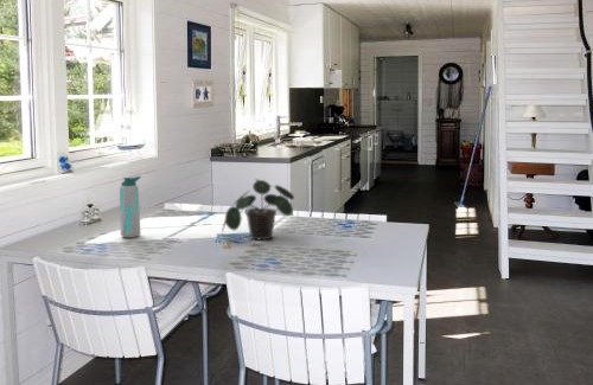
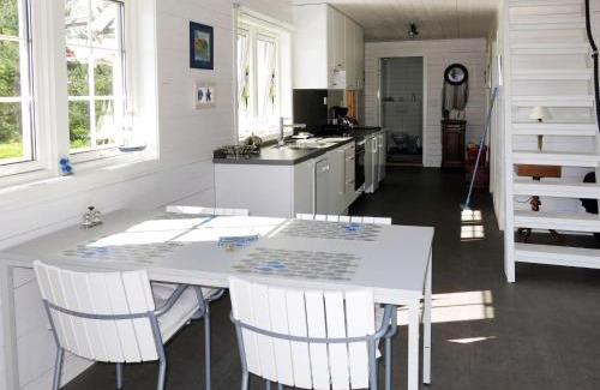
- potted plant (259, 208)
- water bottle (130, 206)
